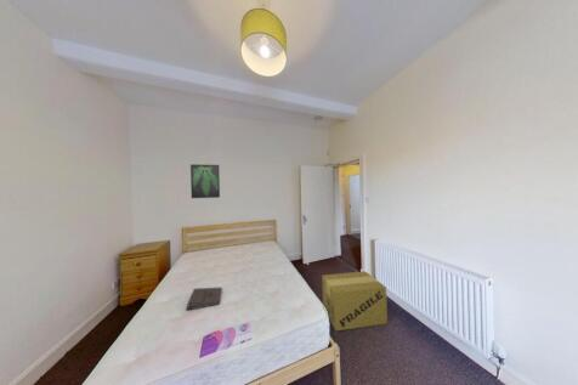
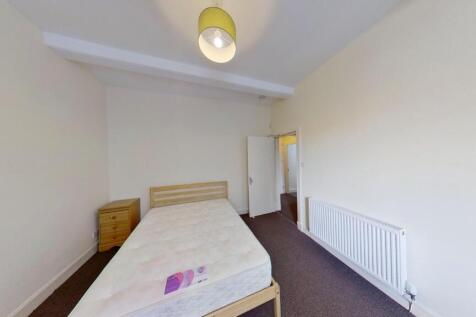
- cardboard box (352, 298)
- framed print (205, 181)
- pizza box (205, 295)
